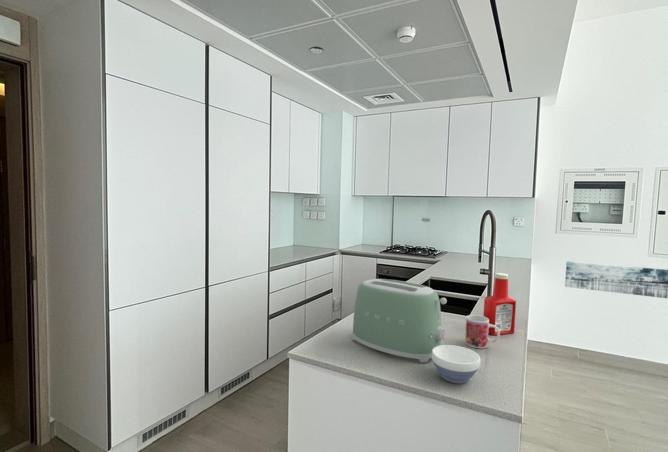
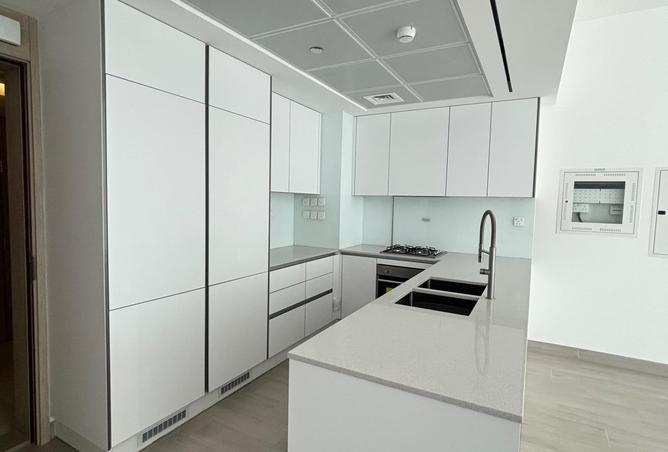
- wall art (614, 278)
- toaster (395, 314)
- mug (482, 332)
- bowl (455, 365)
- soap bottle (500, 302)
